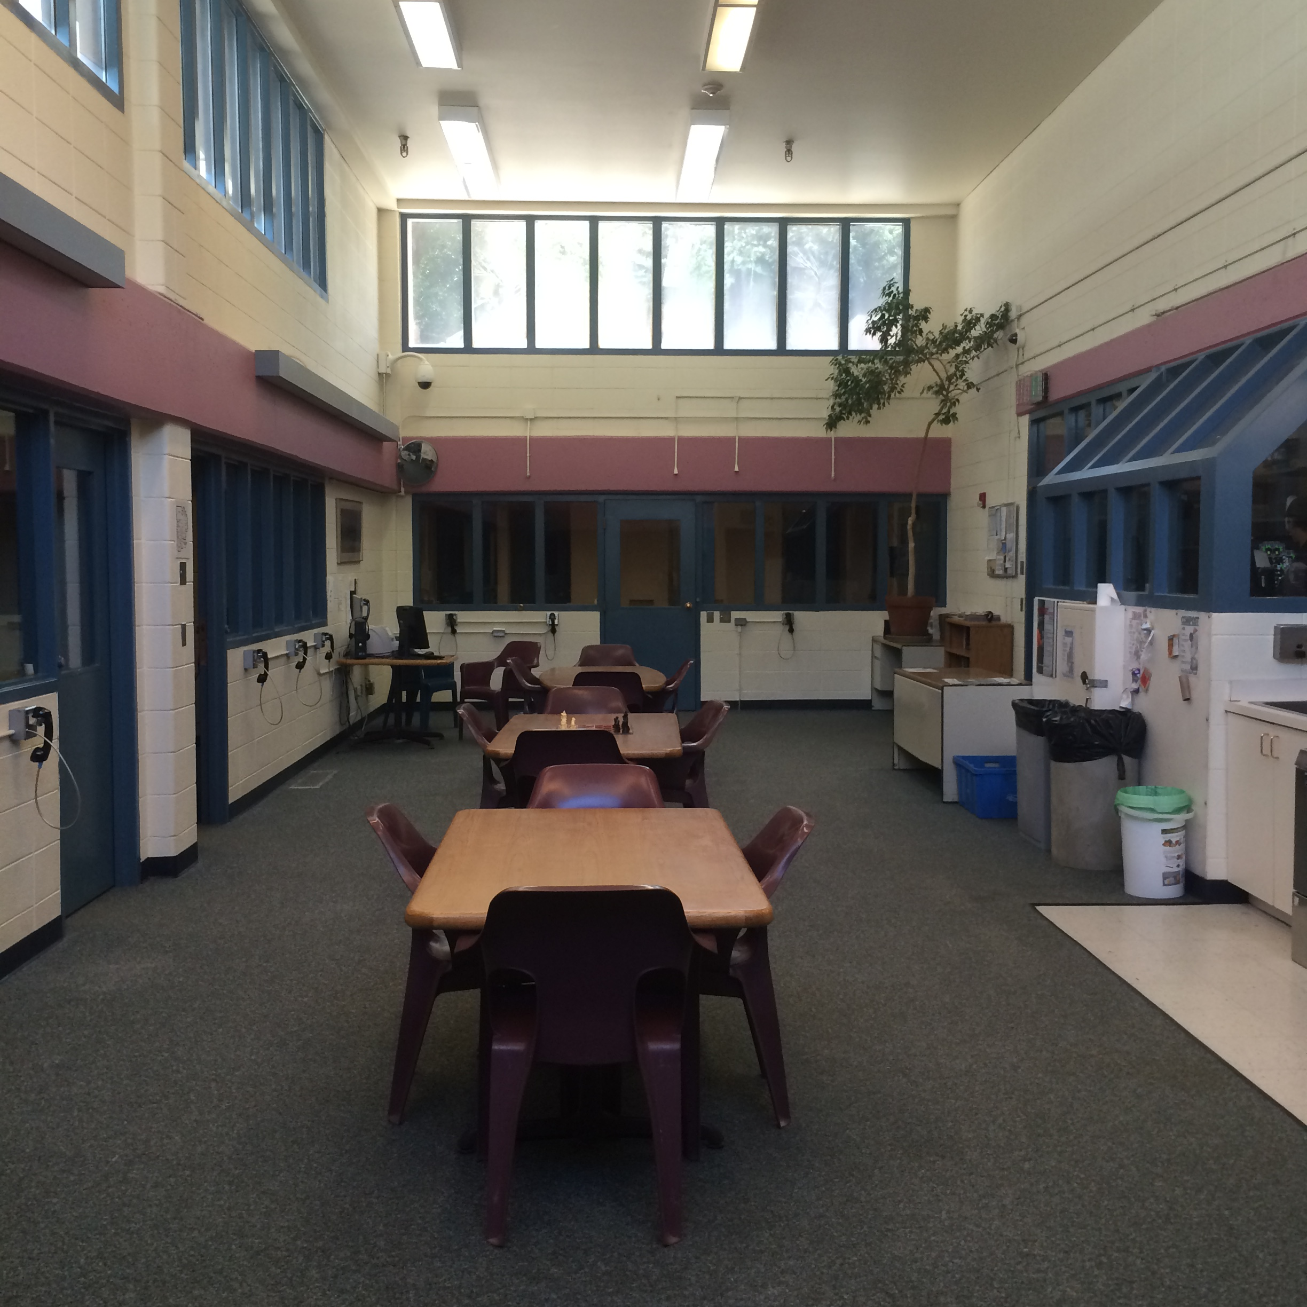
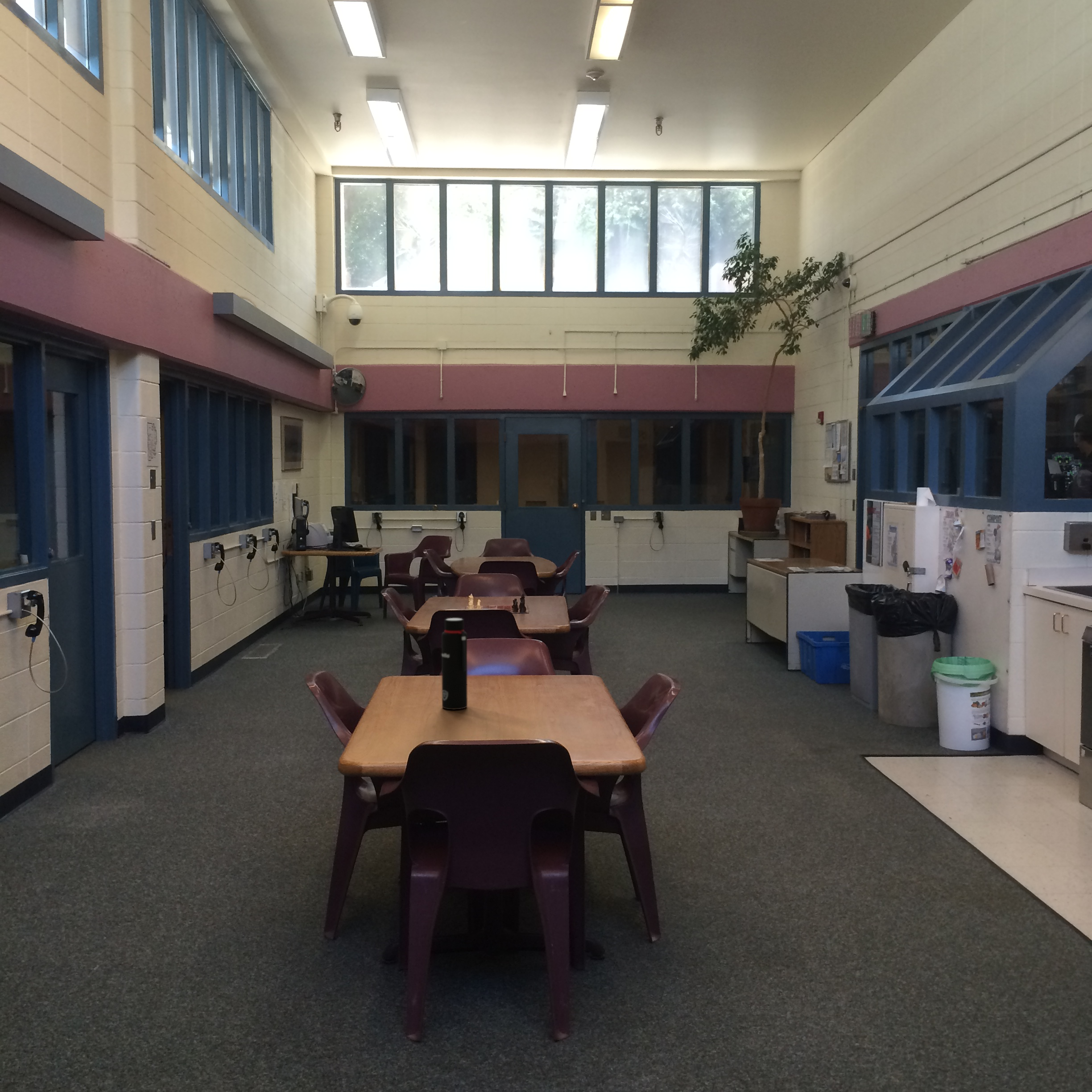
+ water bottle (456, 663)
